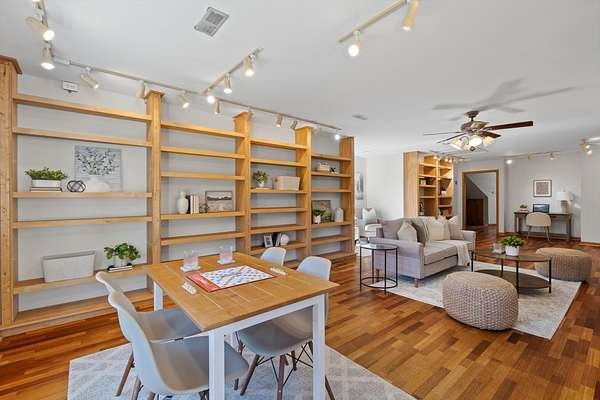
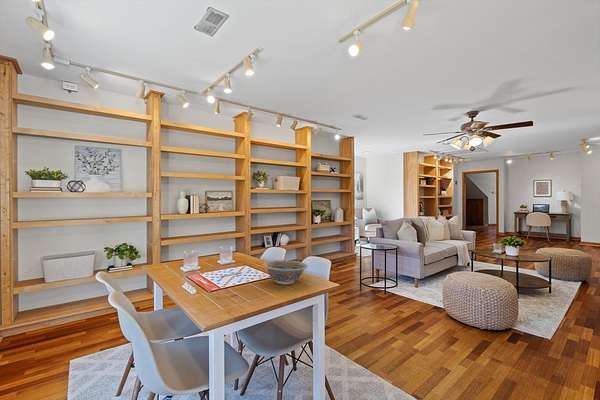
+ decorative bowl (285, 272)
